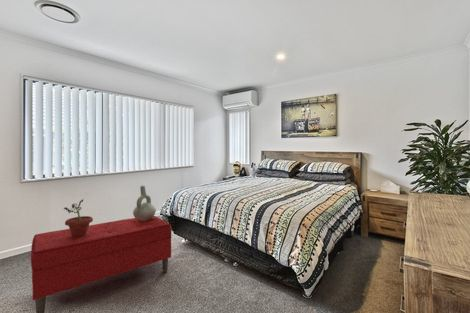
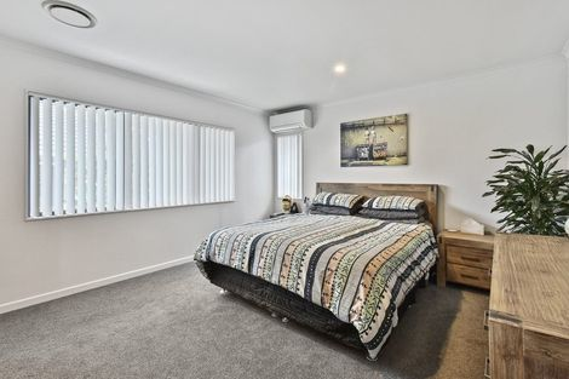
- bench (107, 255)
- potted plant (78, 216)
- decorative vase (145, 202)
